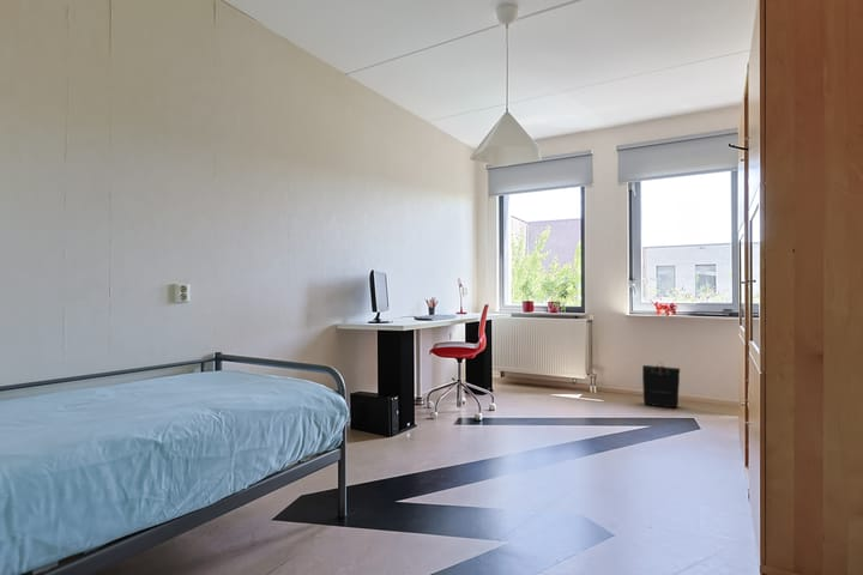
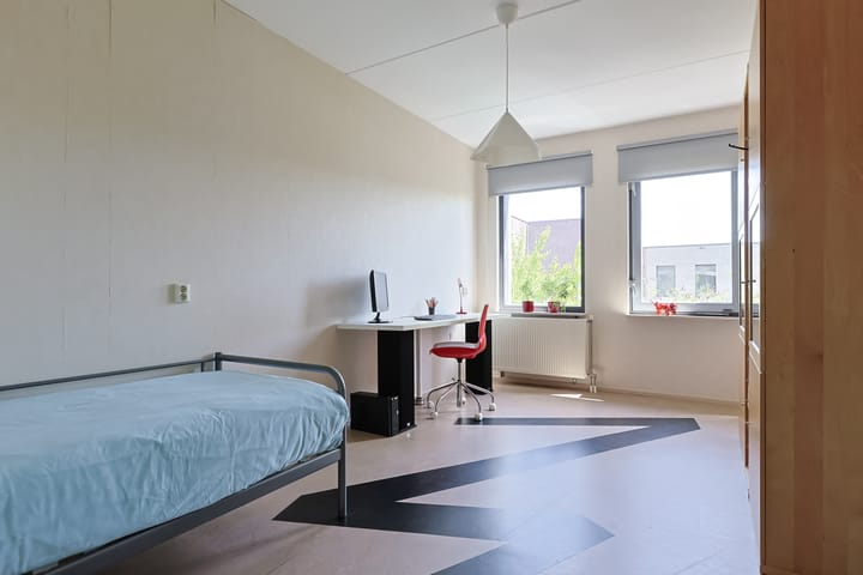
- backpack (660, 383)
